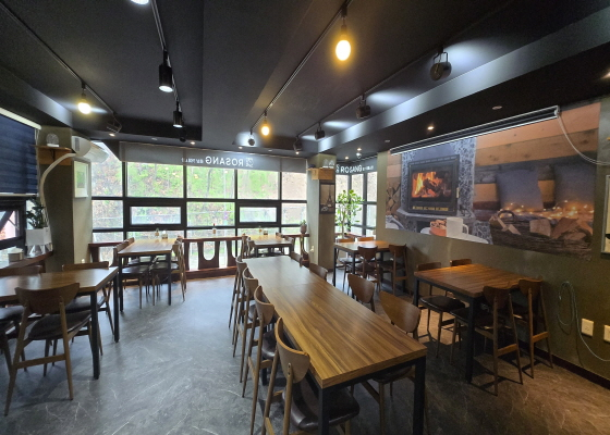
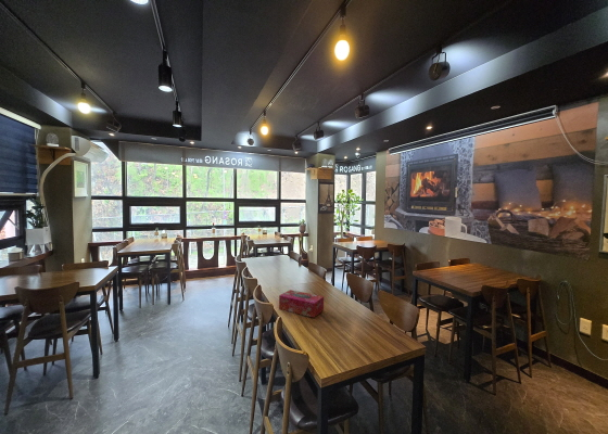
+ tissue box (301, 303)
